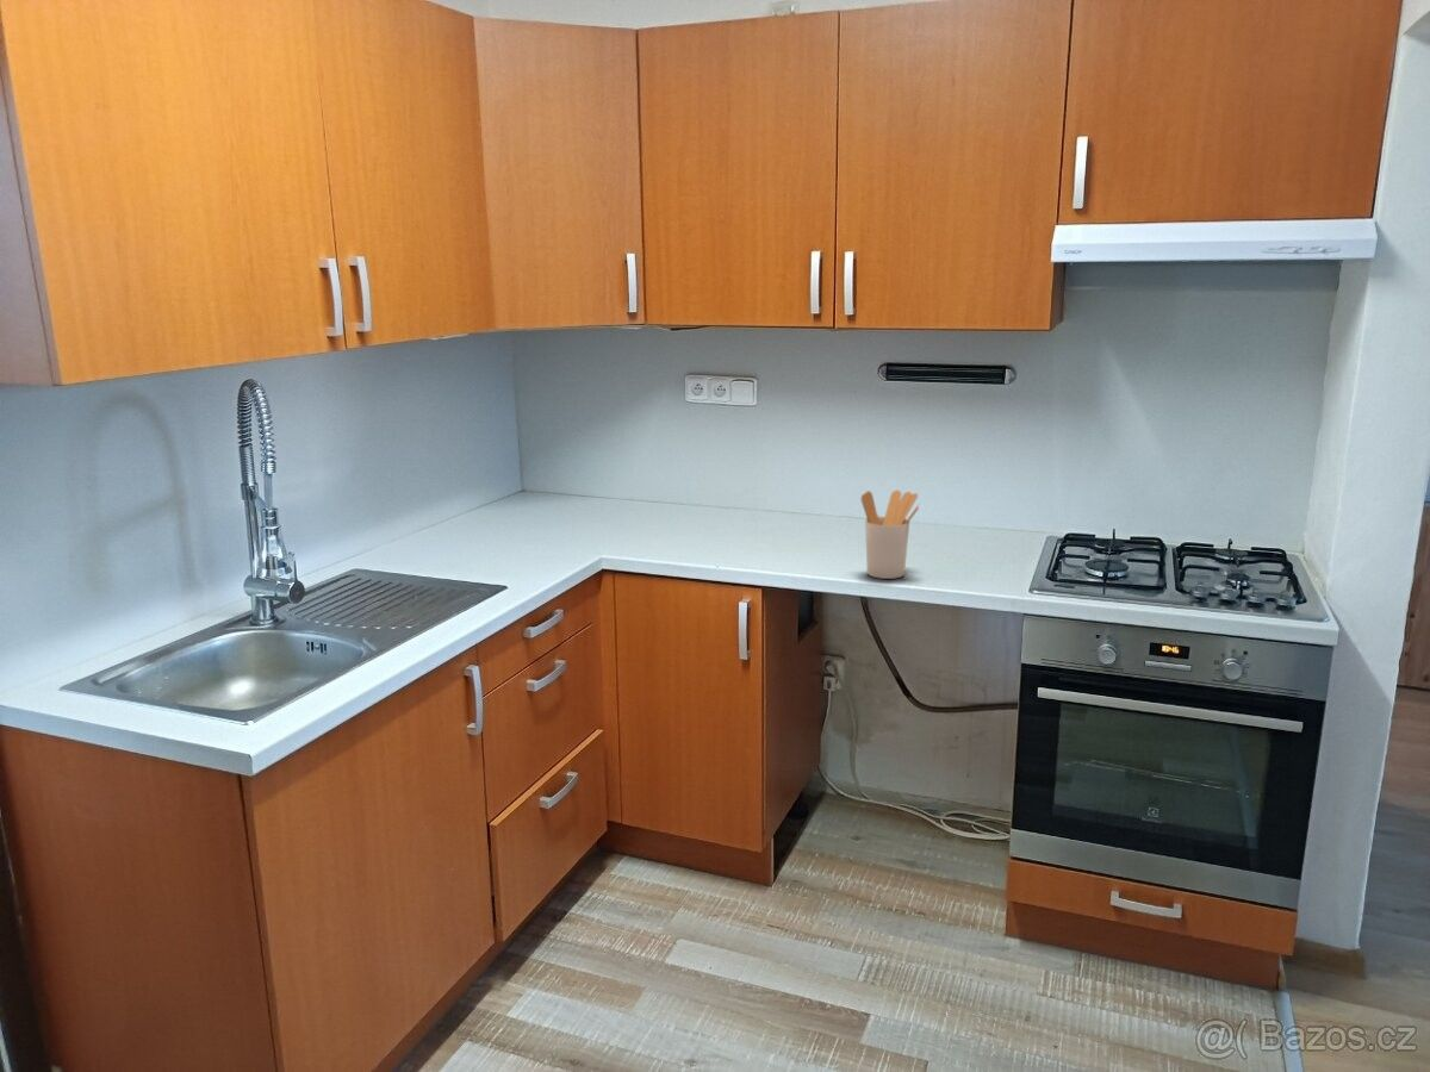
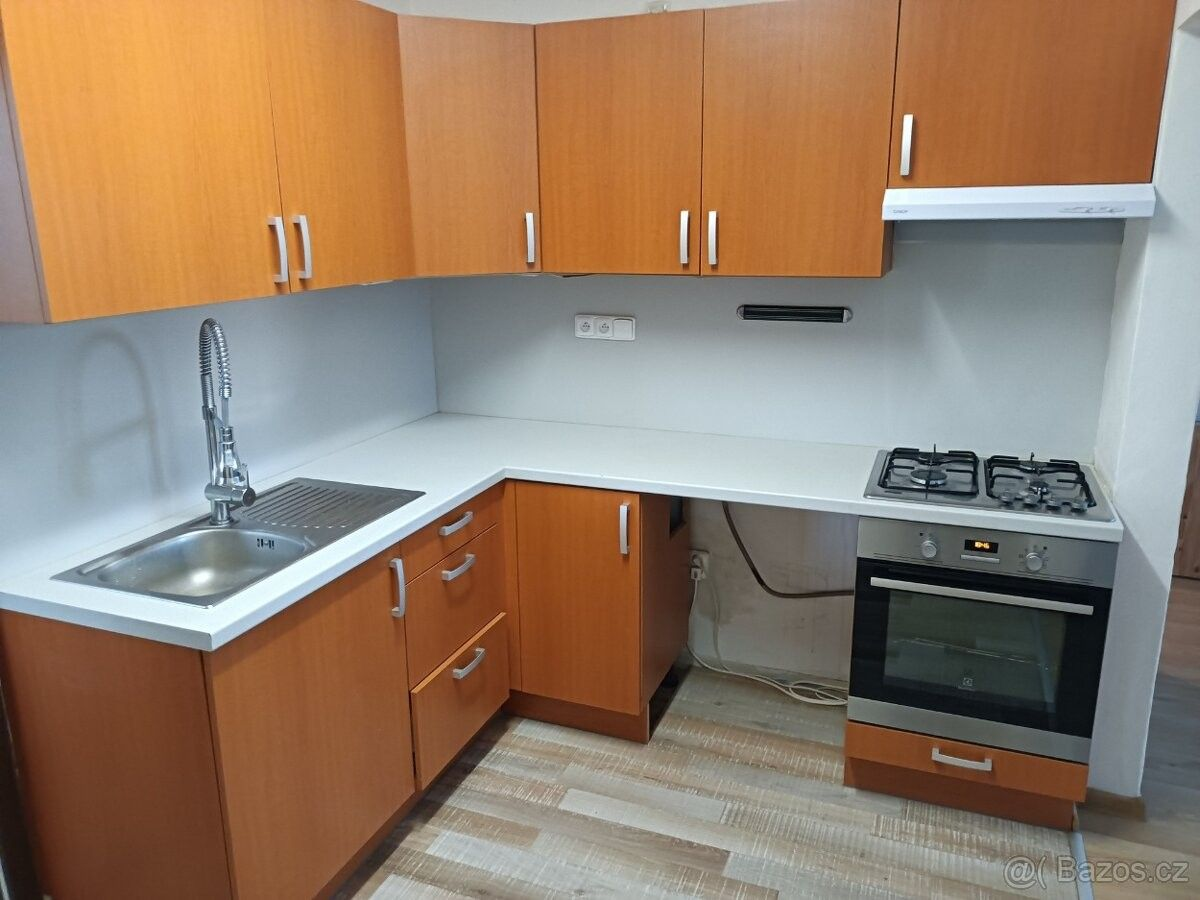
- utensil holder (891, 531)
